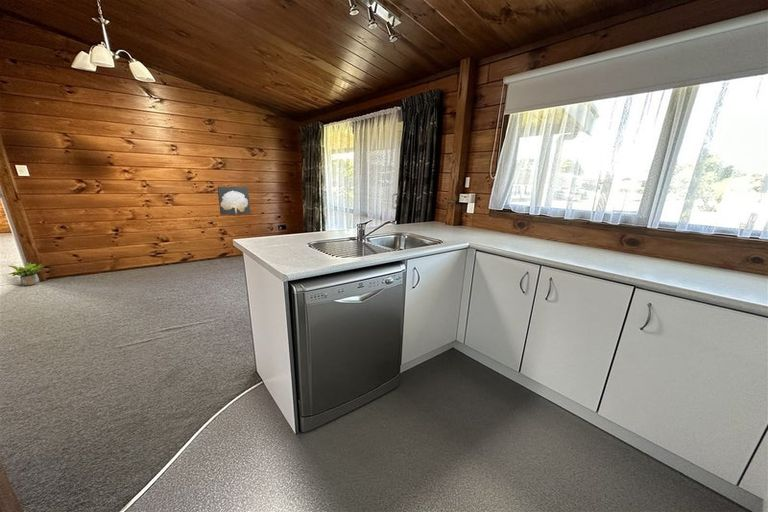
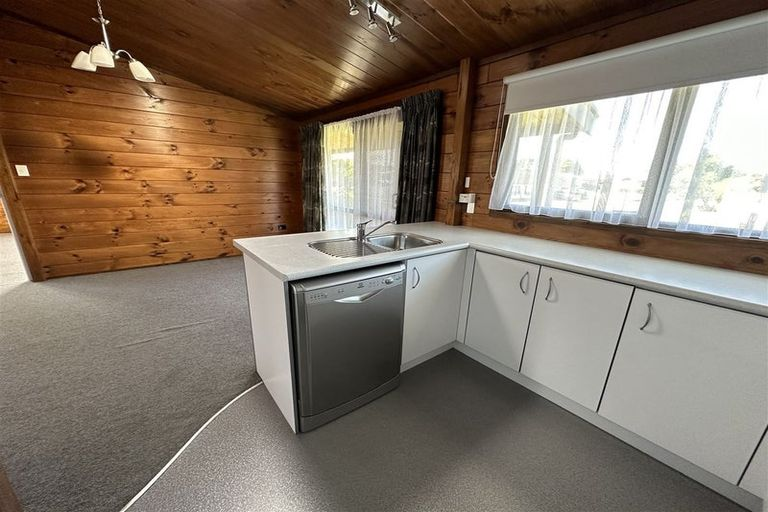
- potted plant (27, 273)
- wall art (234, 200)
